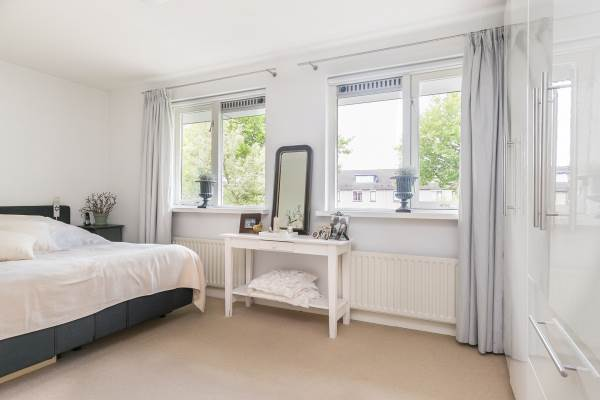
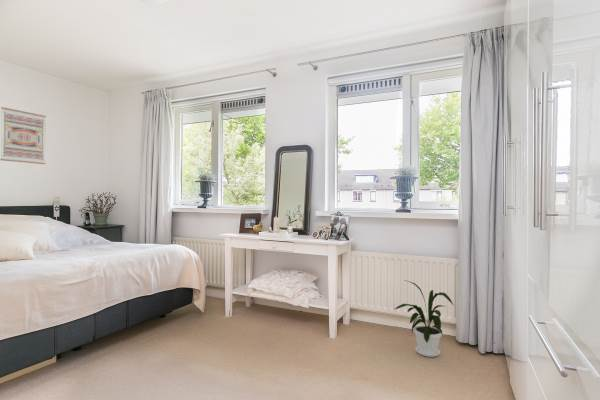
+ wall art (24, 137)
+ house plant (424, 317)
